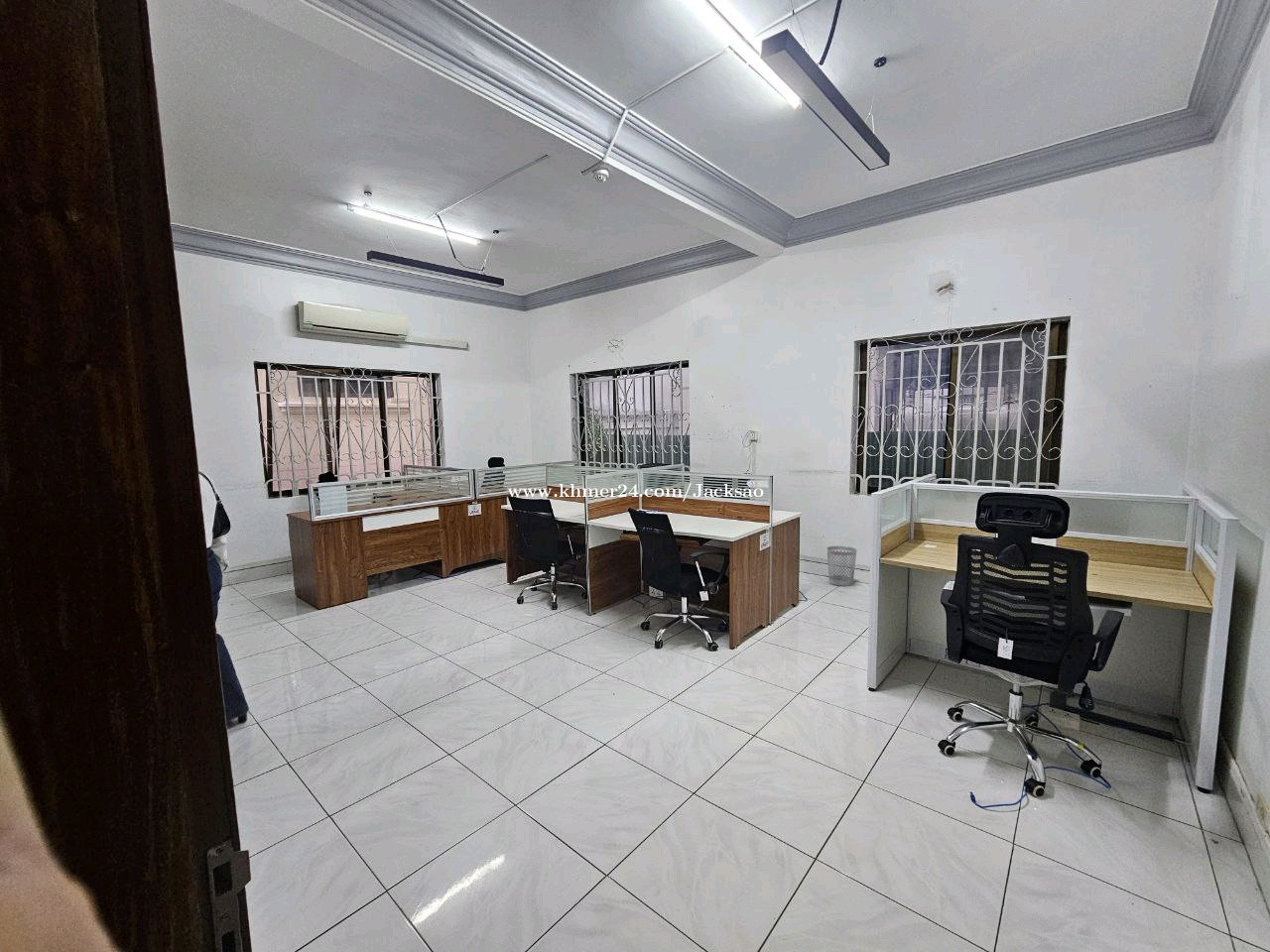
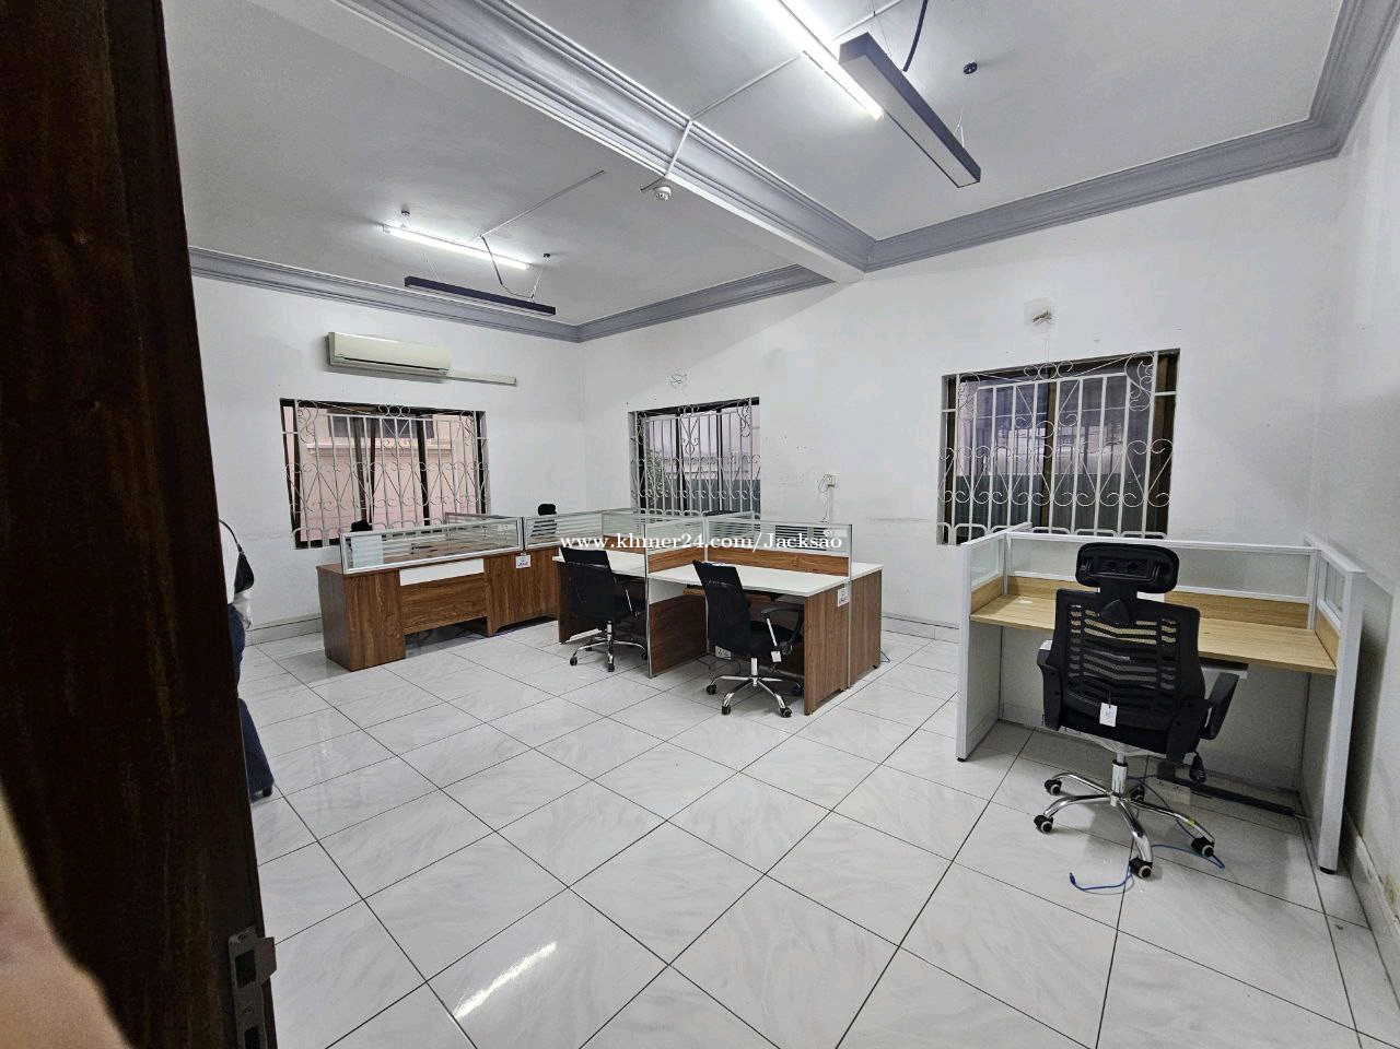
- wastebasket (840, 565)
